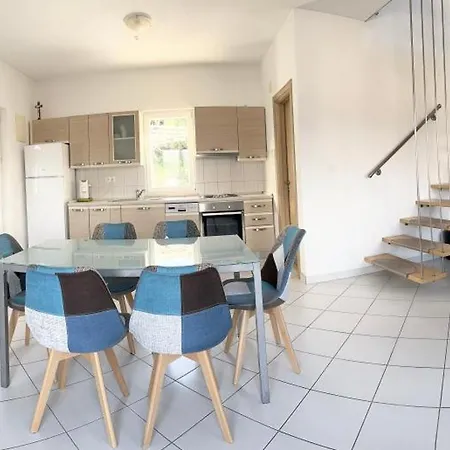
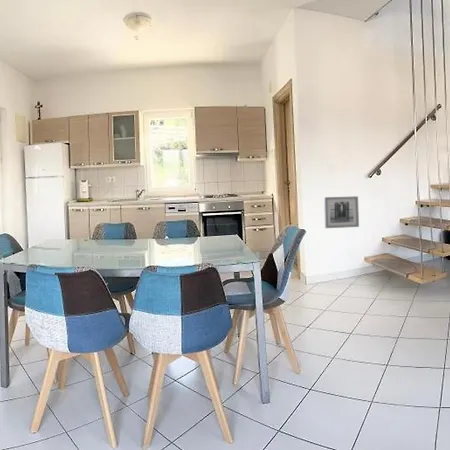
+ wall art (341, 212)
